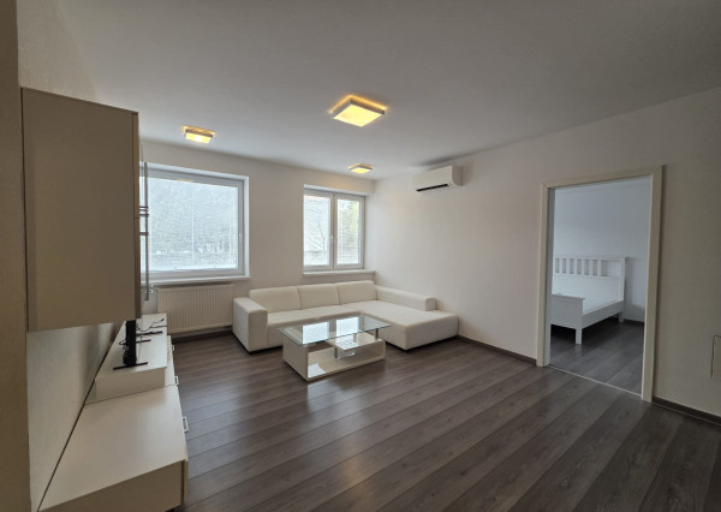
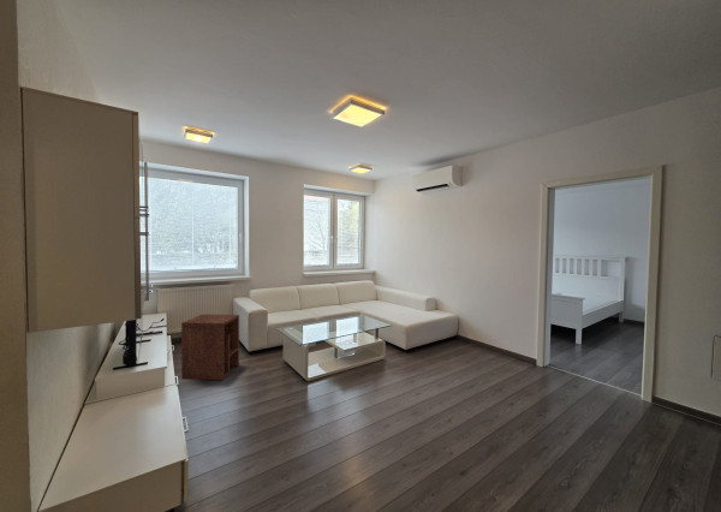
+ side table (211, 345)
